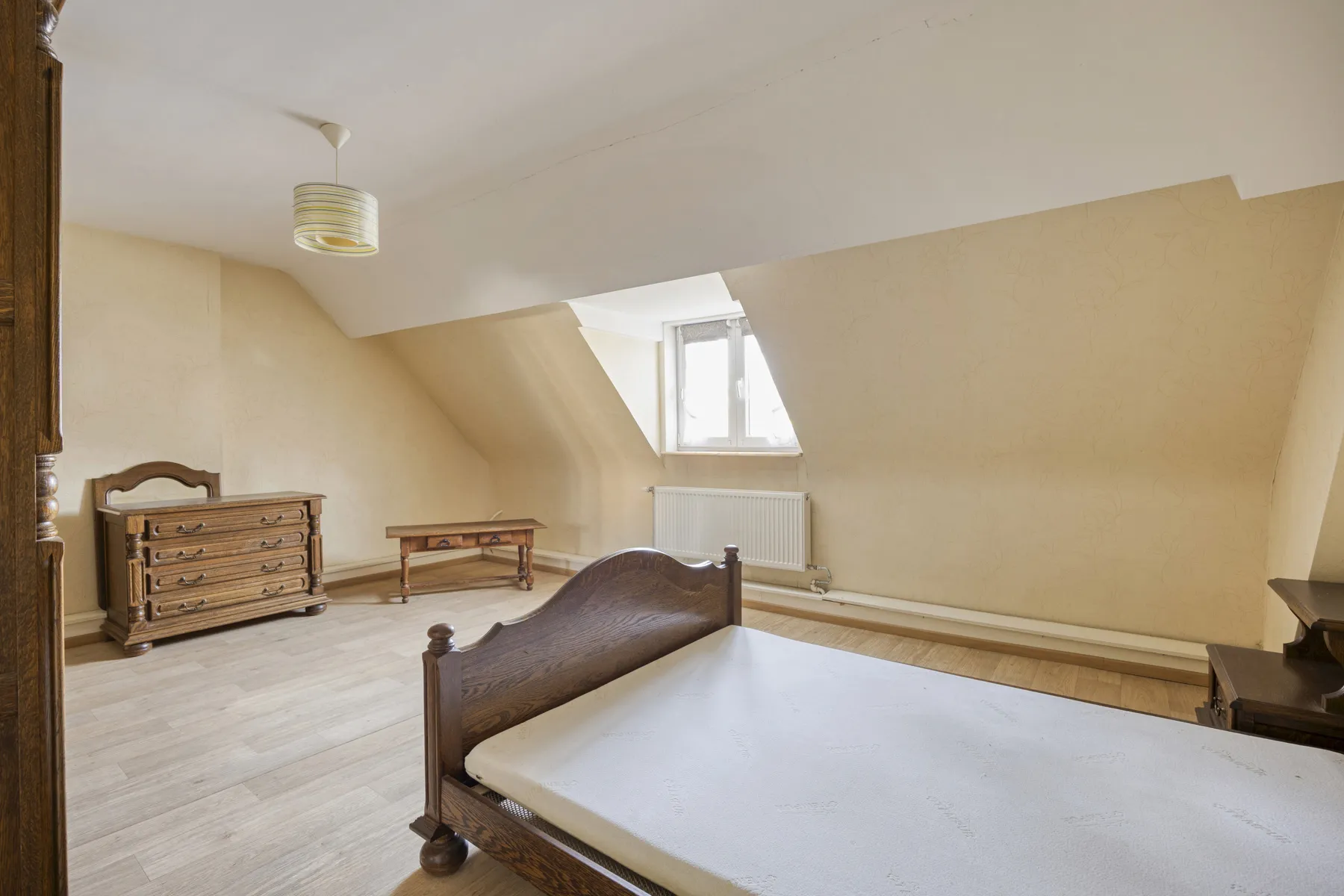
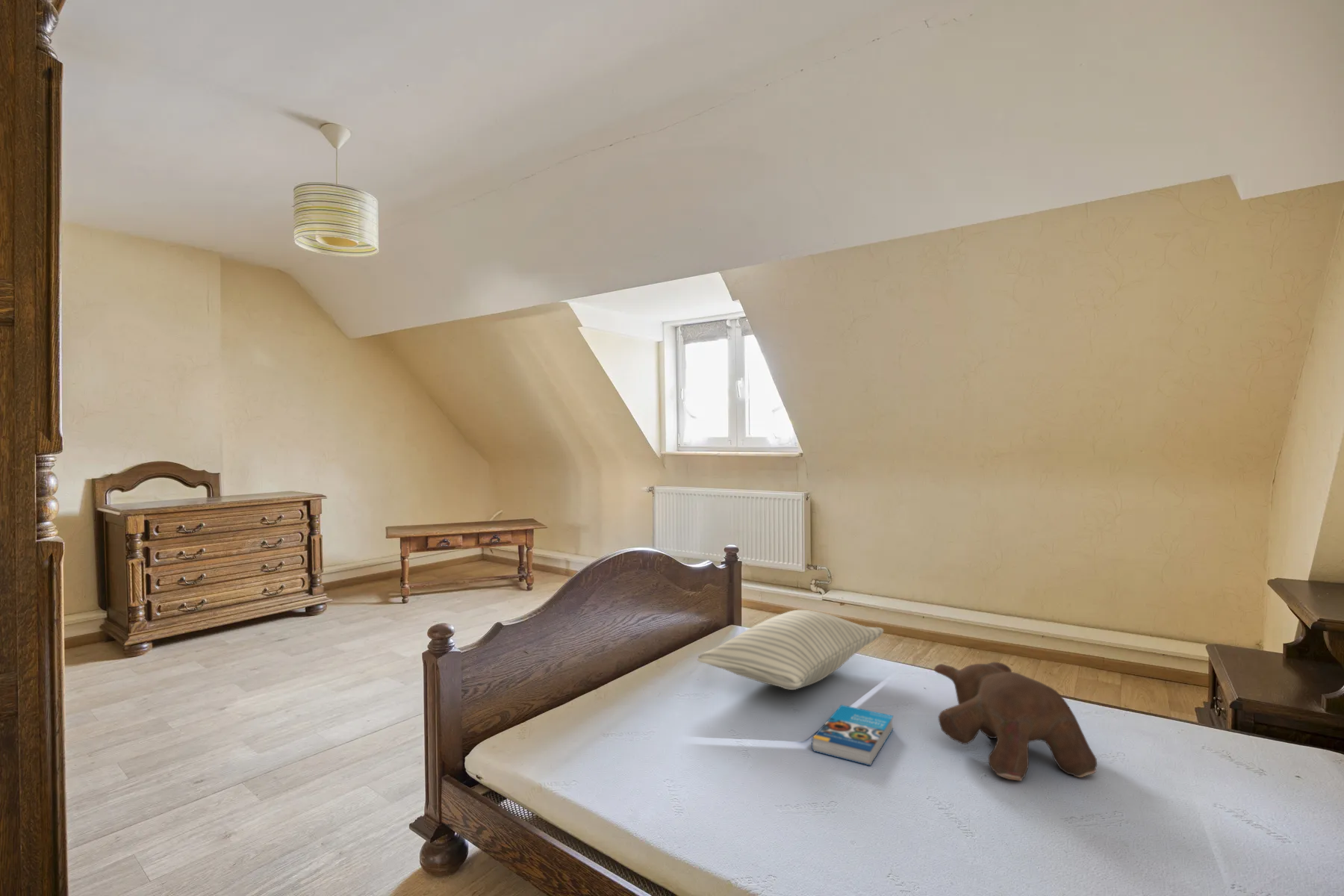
+ book (853, 732)
+ teddy bear (1004, 708)
+ pillow (796, 647)
